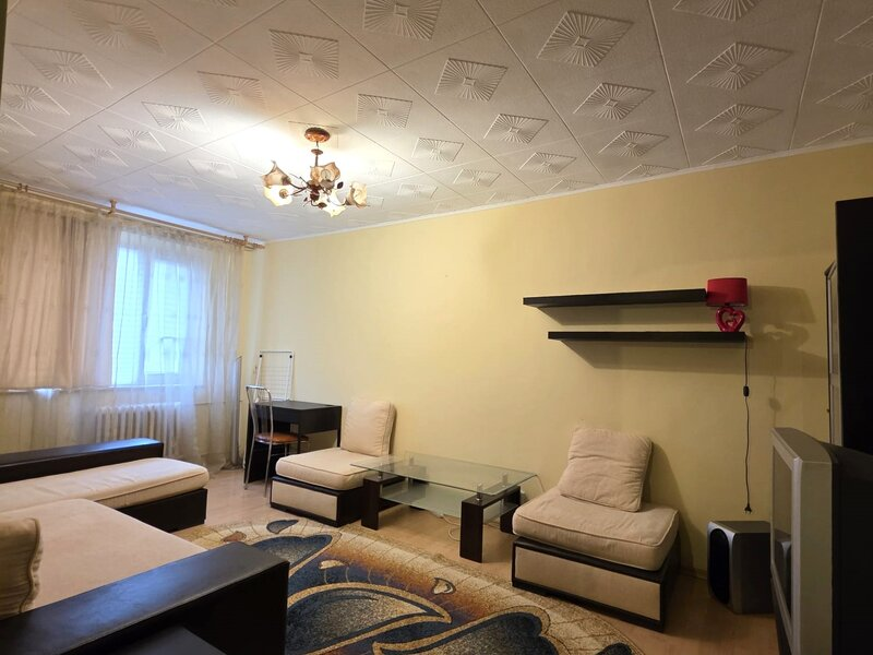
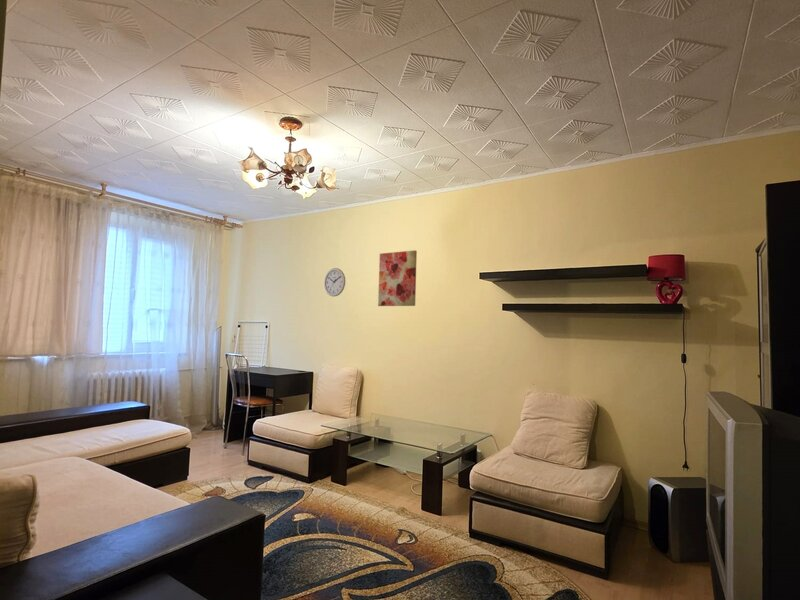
+ wall art (396, 278)
+ wall clock (334, 282)
